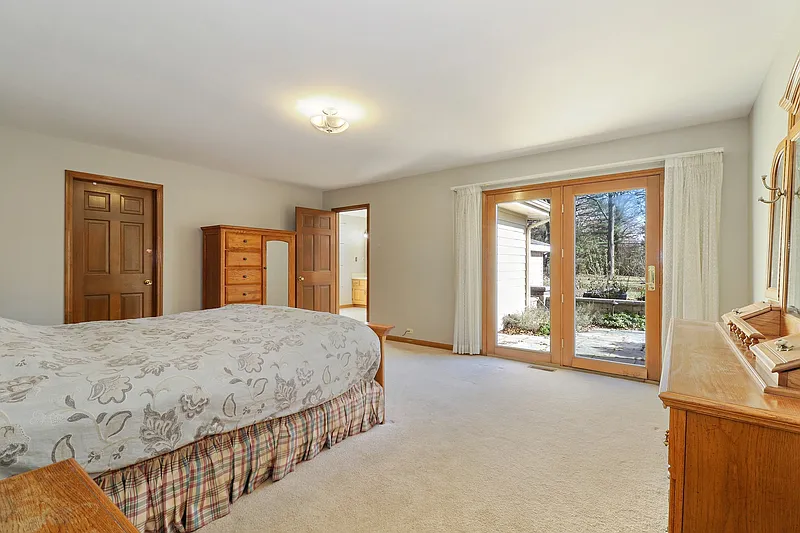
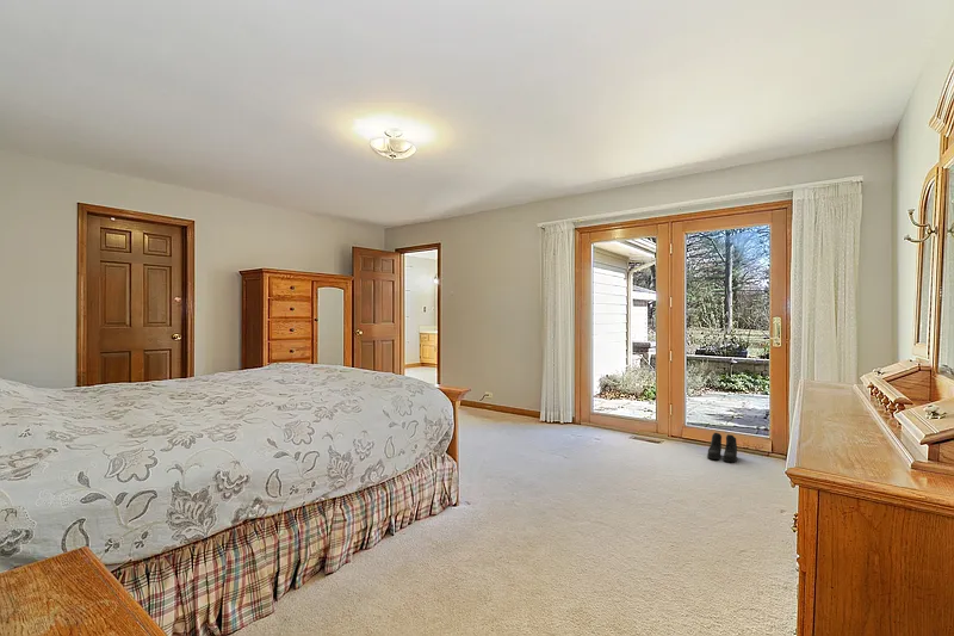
+ boots (720, 445)
